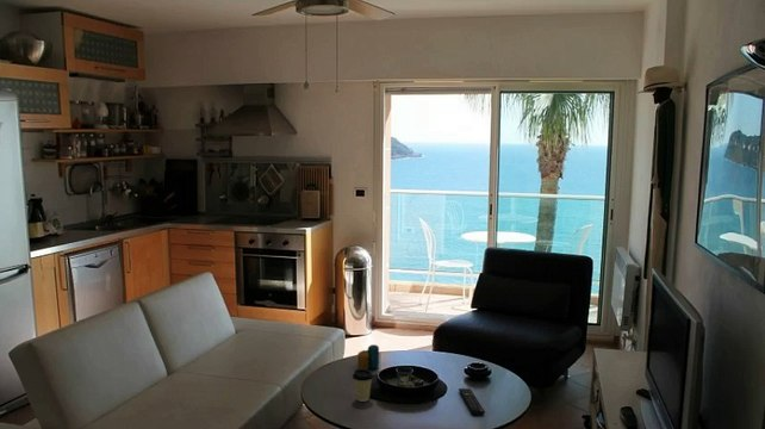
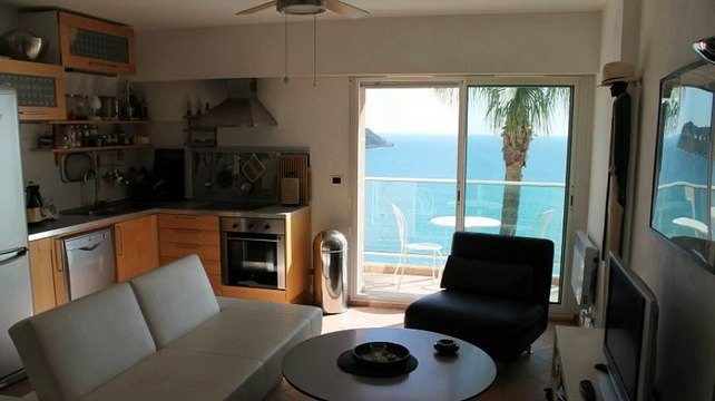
- coffee cup (362, 385)
- remote control (471, 400)
- candle (365, 355)
